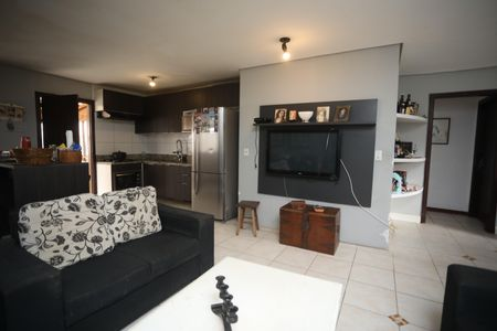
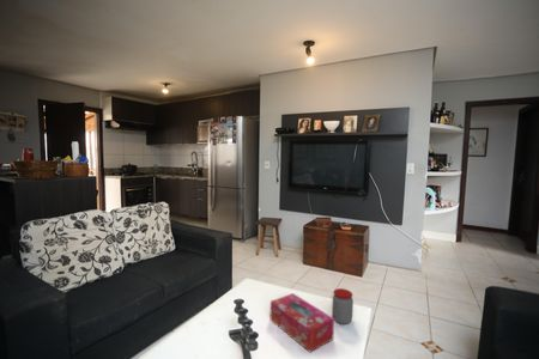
+ jar (341, 305)
+ tissue box (299, 318)
